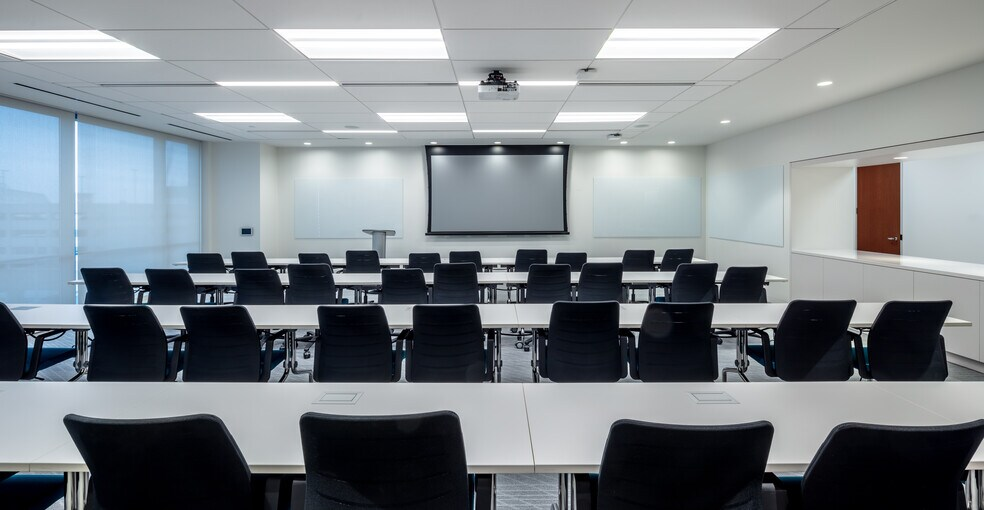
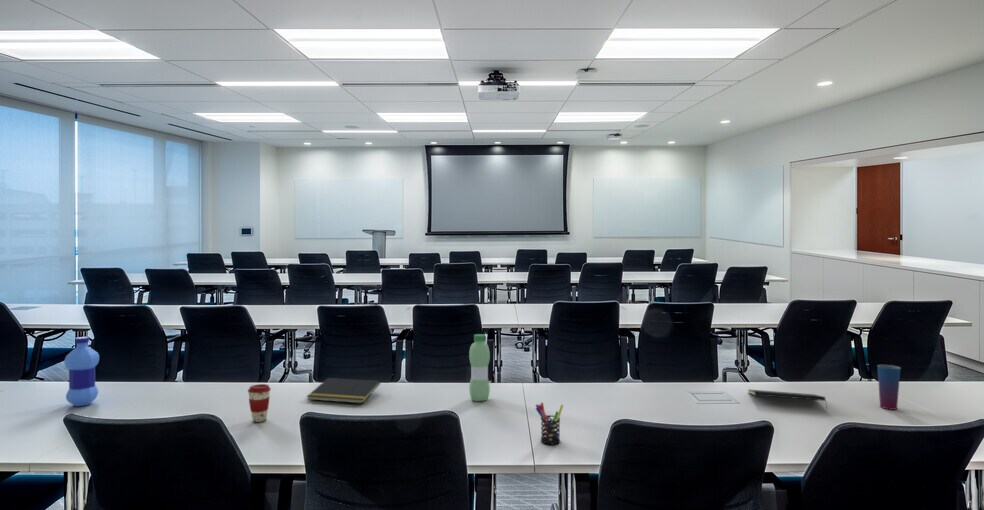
+ notepad (784, 394)
+ water bottle (479, 367)
+ notepad (344, 389)
+ water bottle (82, 370)
+ cup (888, 387)
+ pen holder (550, 422)
+ coffee cup (259, 403)
